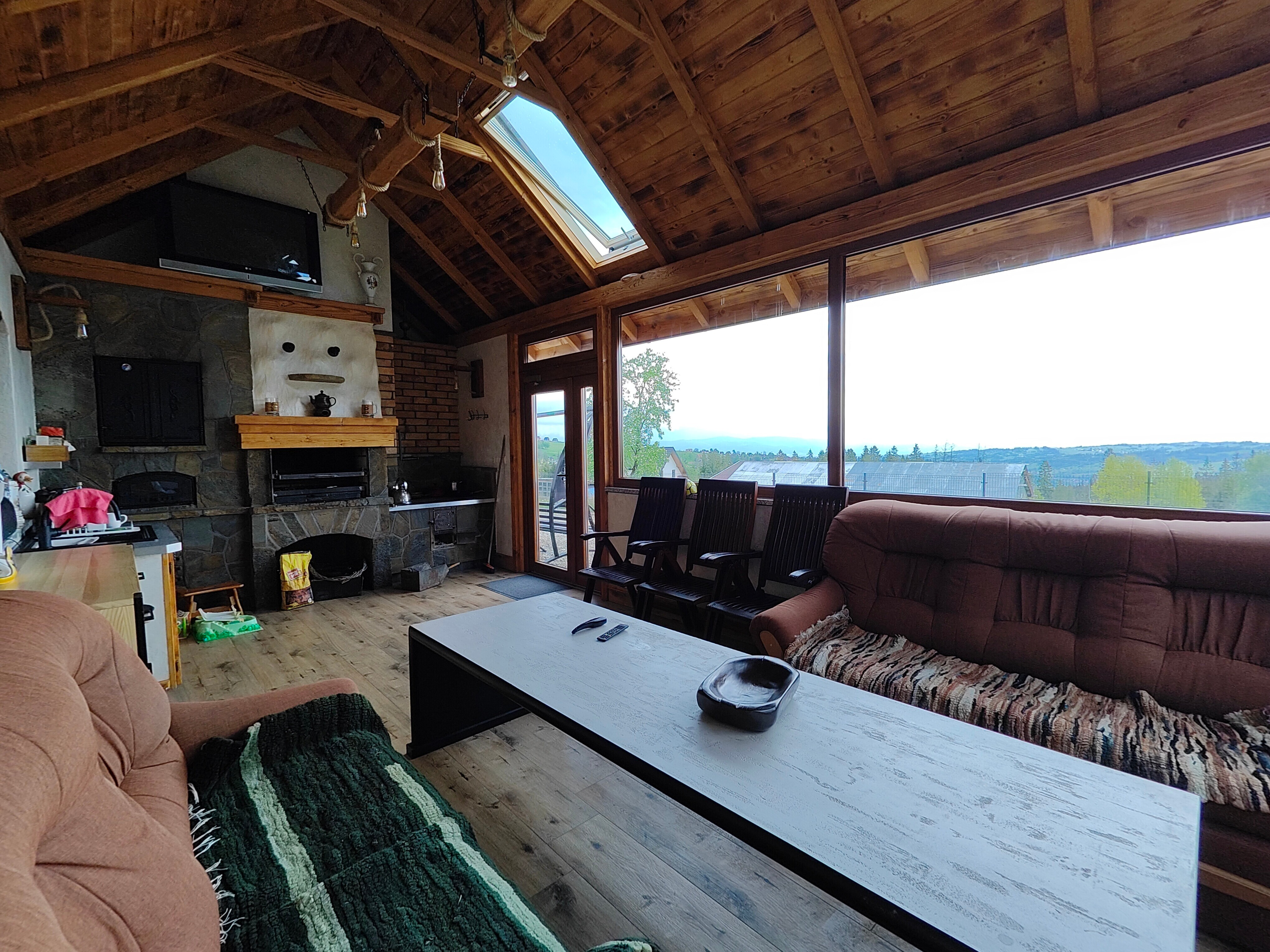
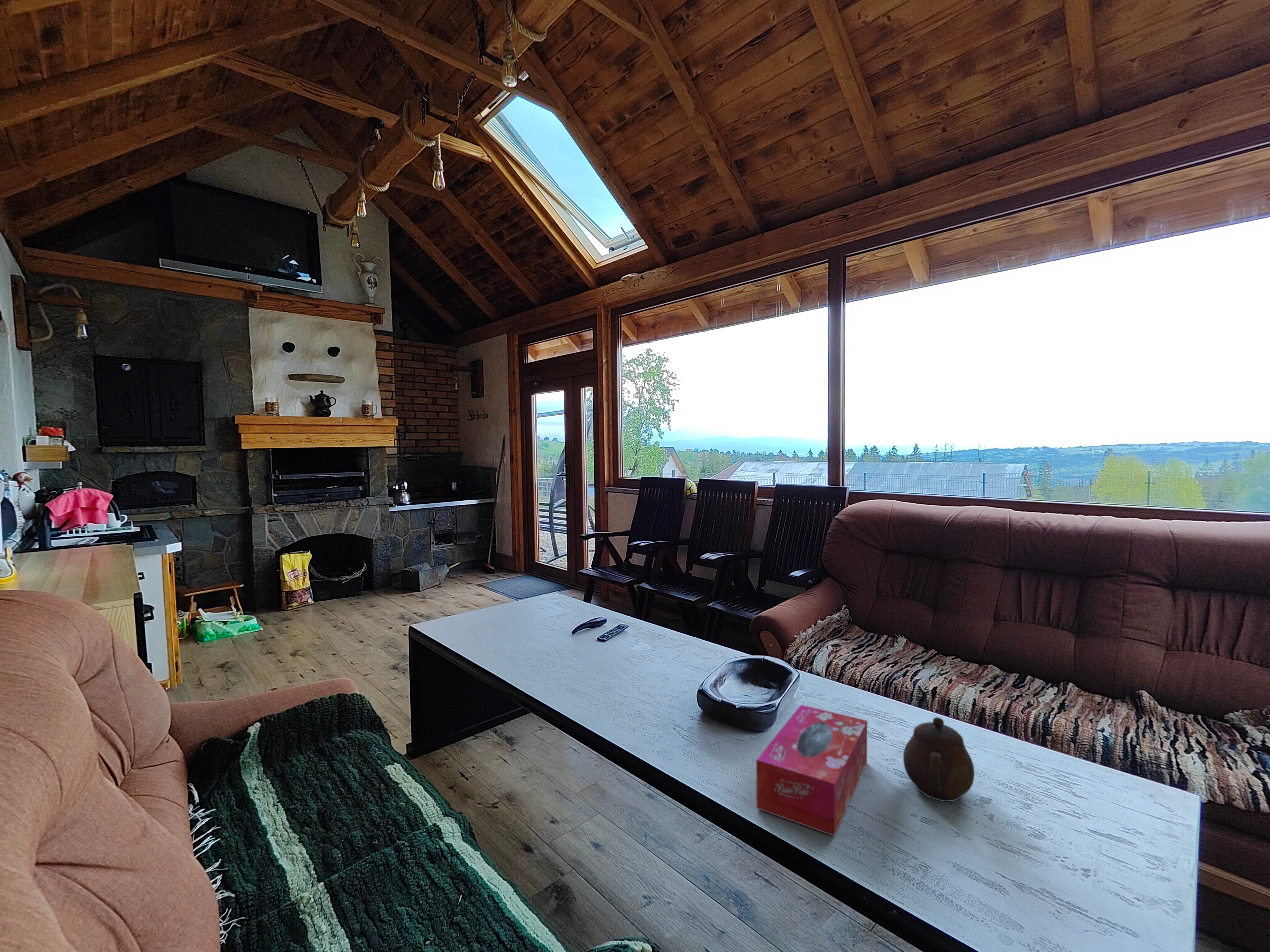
+ teapot (937, 755)
+ tissue box (815, 762)
